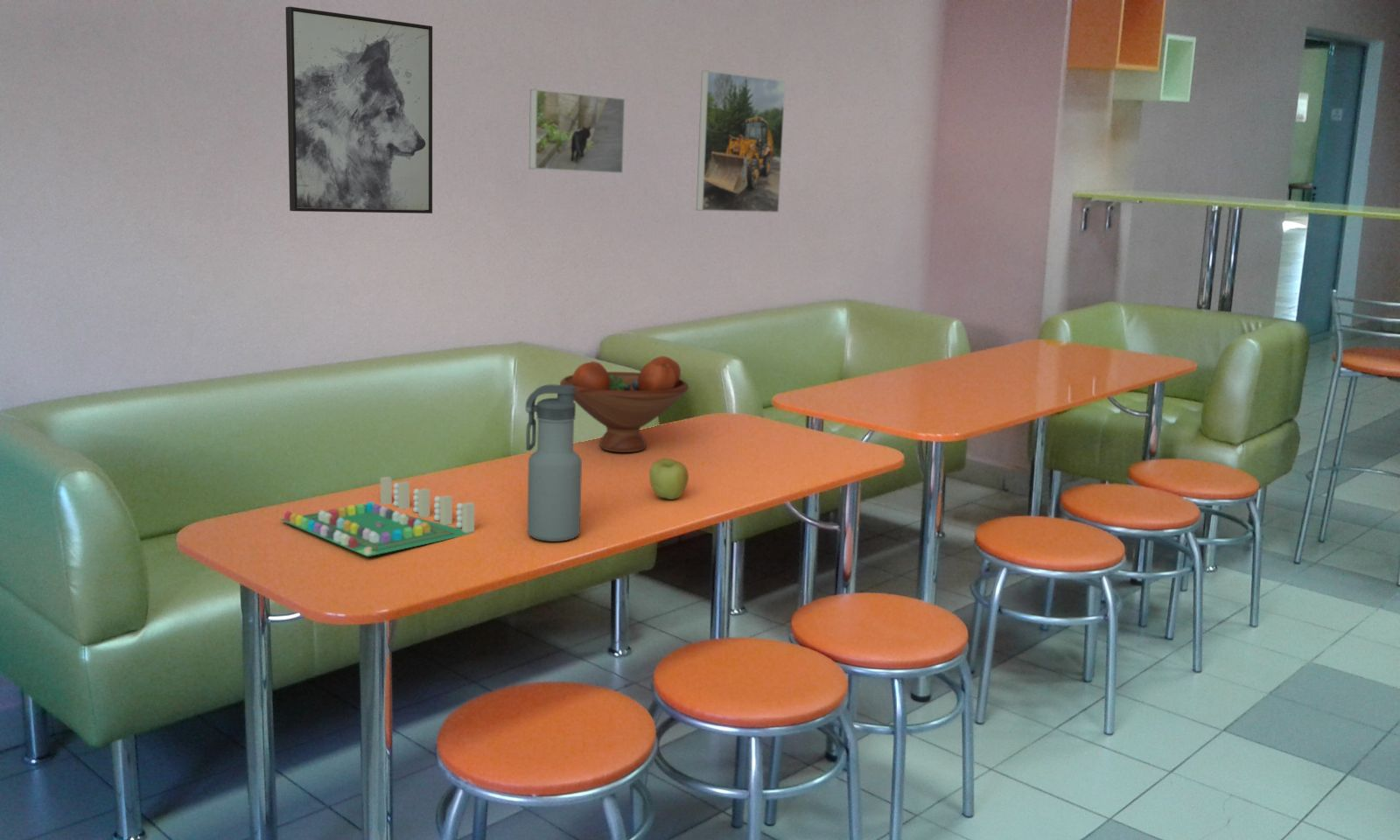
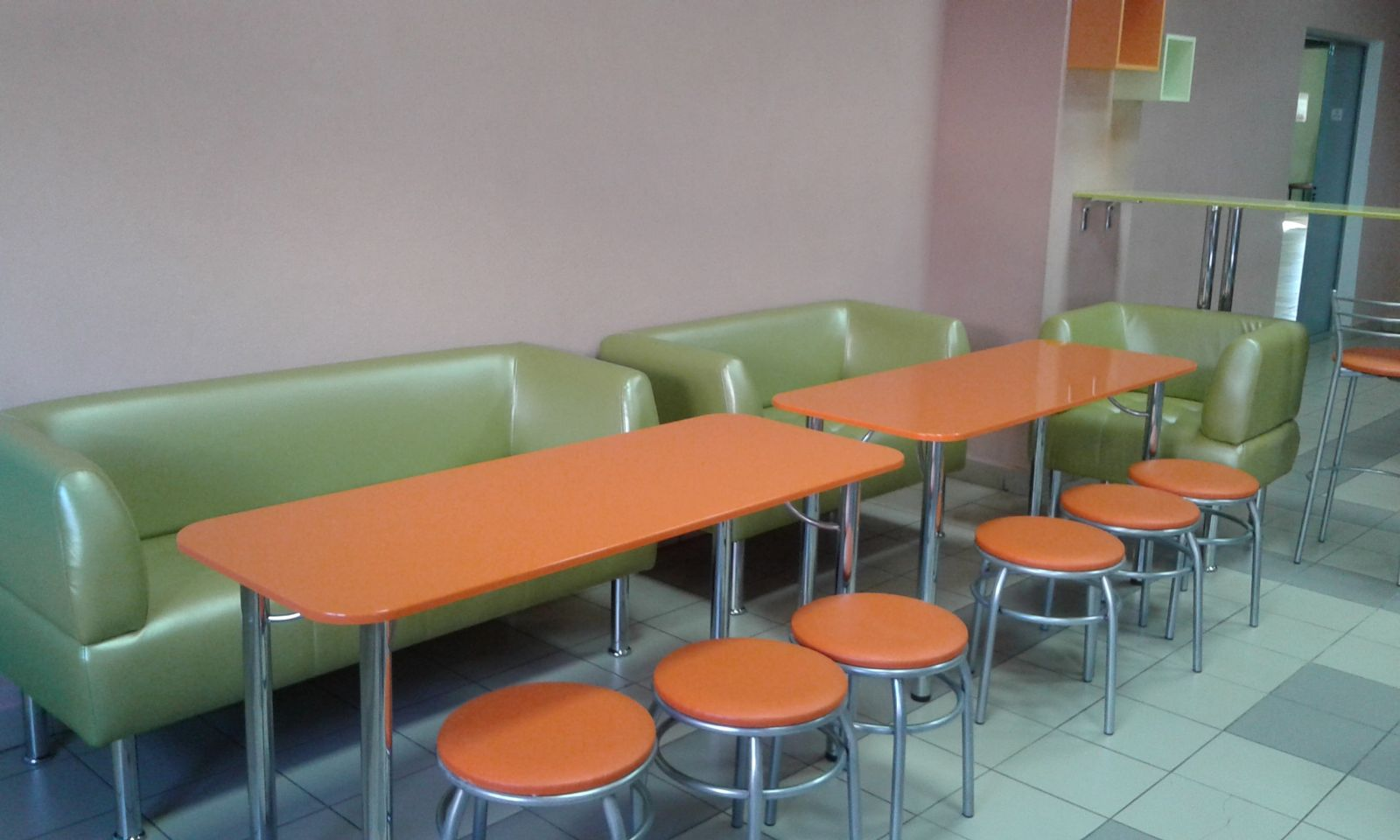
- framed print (741, 144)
- apple (668, 480)
- fruit bowl (624, 402)
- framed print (578, 132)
- wall art (362, 116)
- board game (378, 512)
- water bottle (554, 461)
